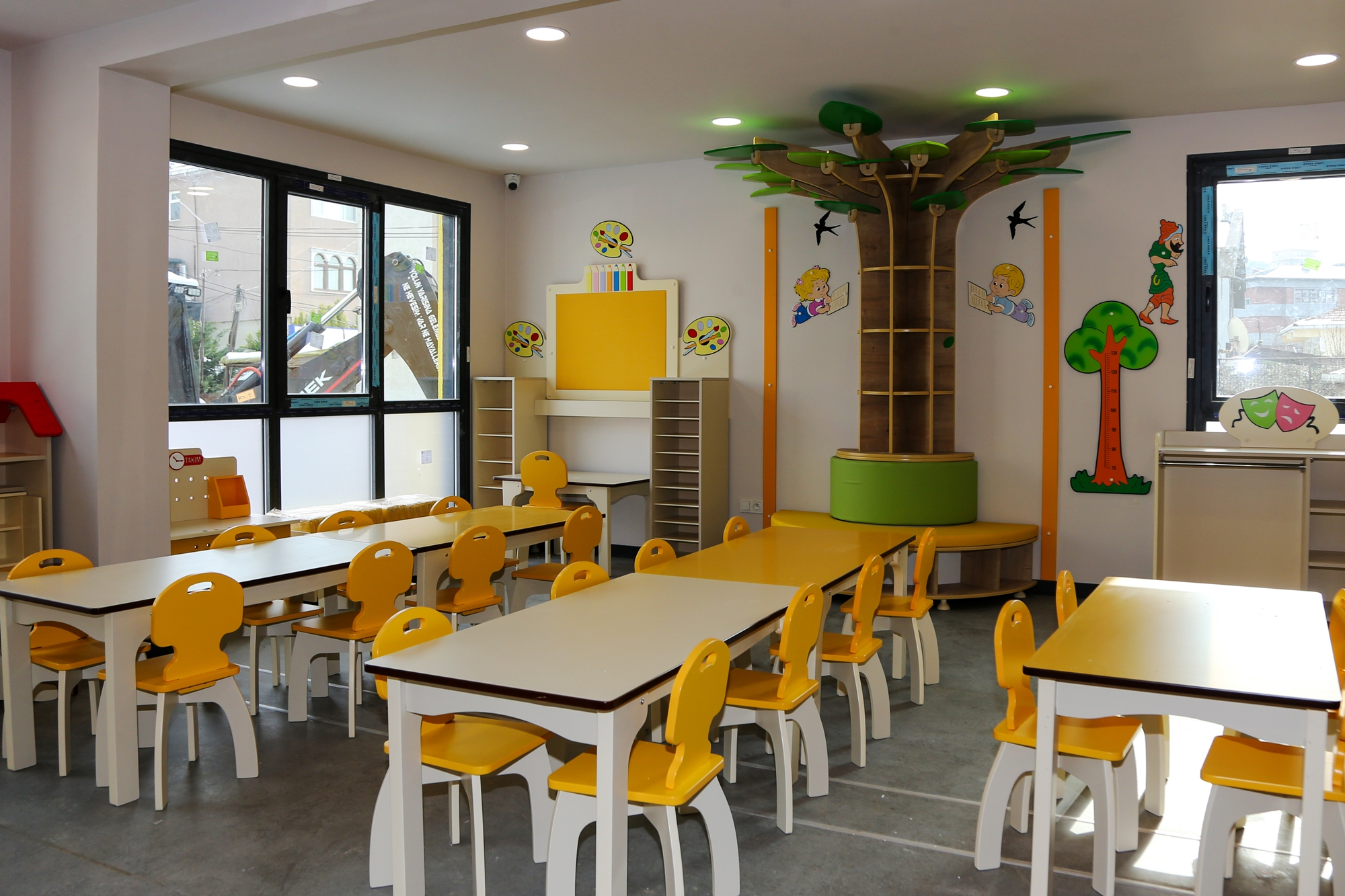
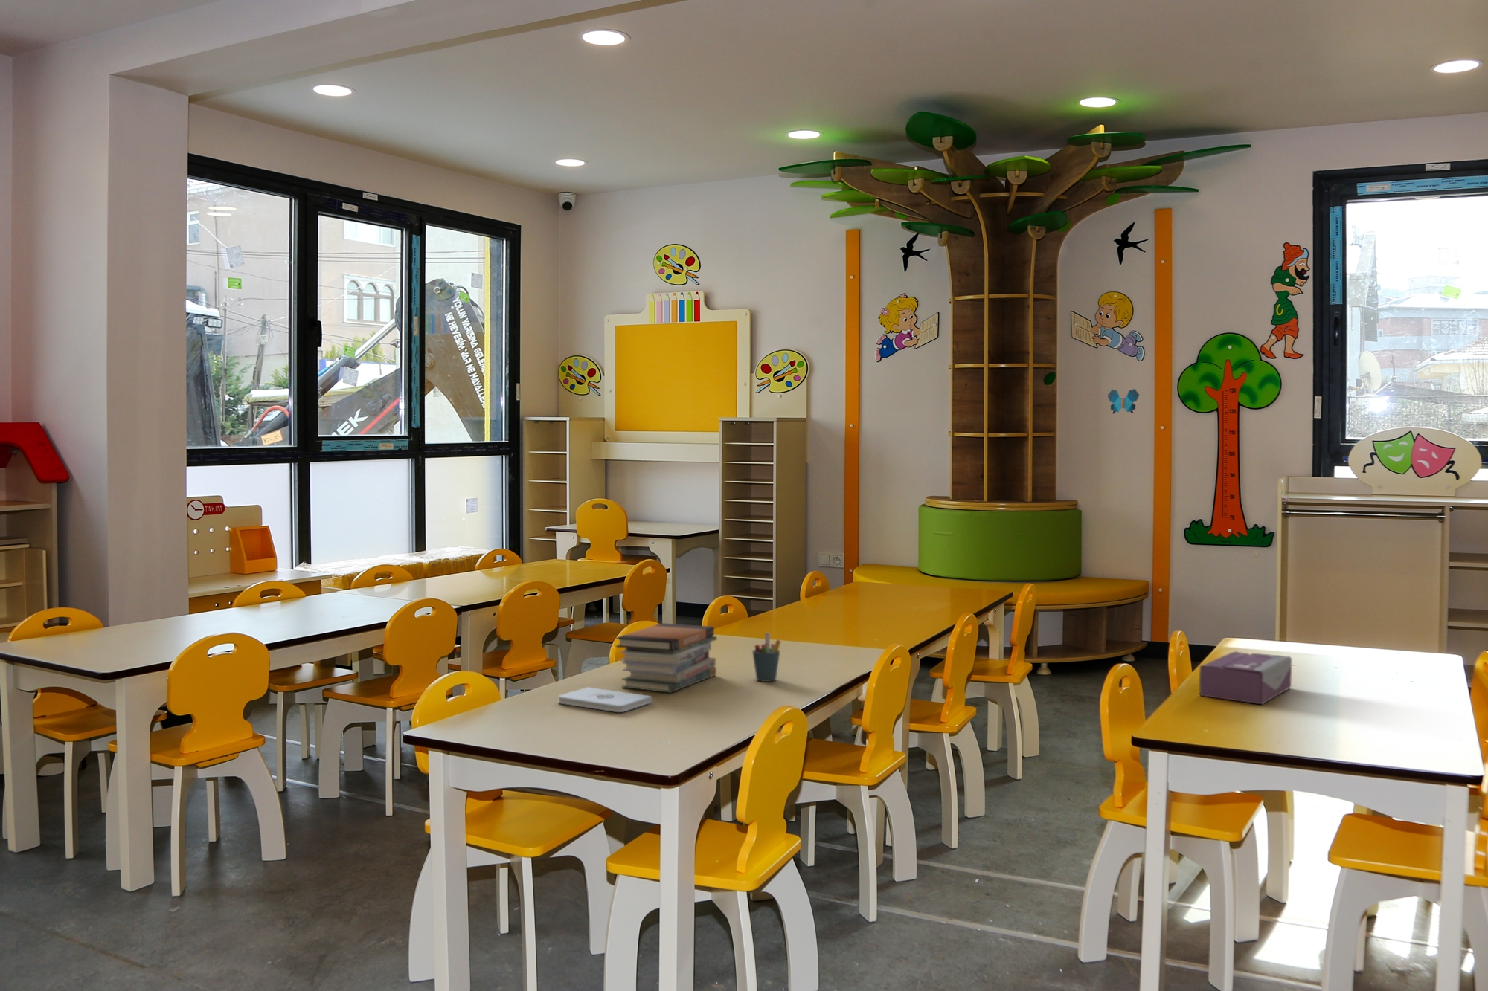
+ pen holder (767, 657)
+ tissue box (1246, 675)
+ decorative butterfly (1123, 400)
+ book stack (667, 657)
+ notepad (603, 699)
